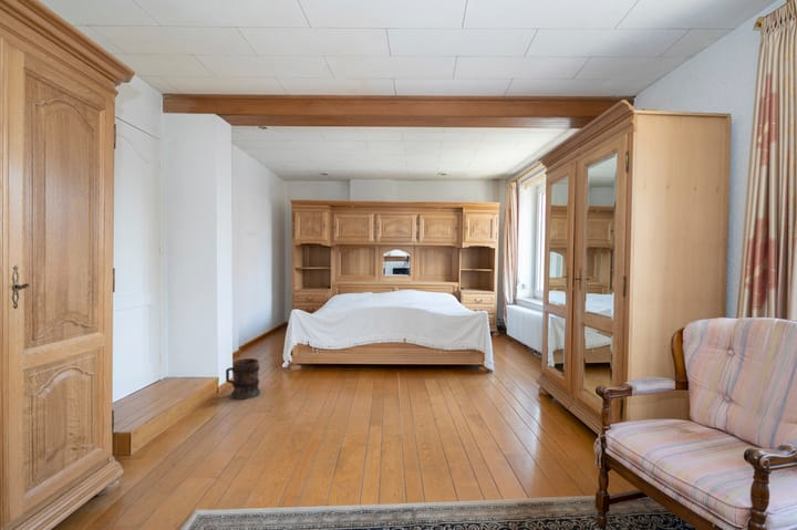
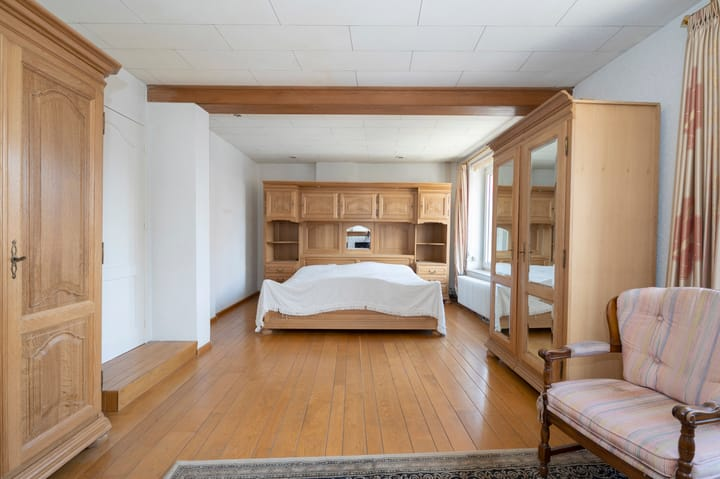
- wooden barrel (242, 377)
